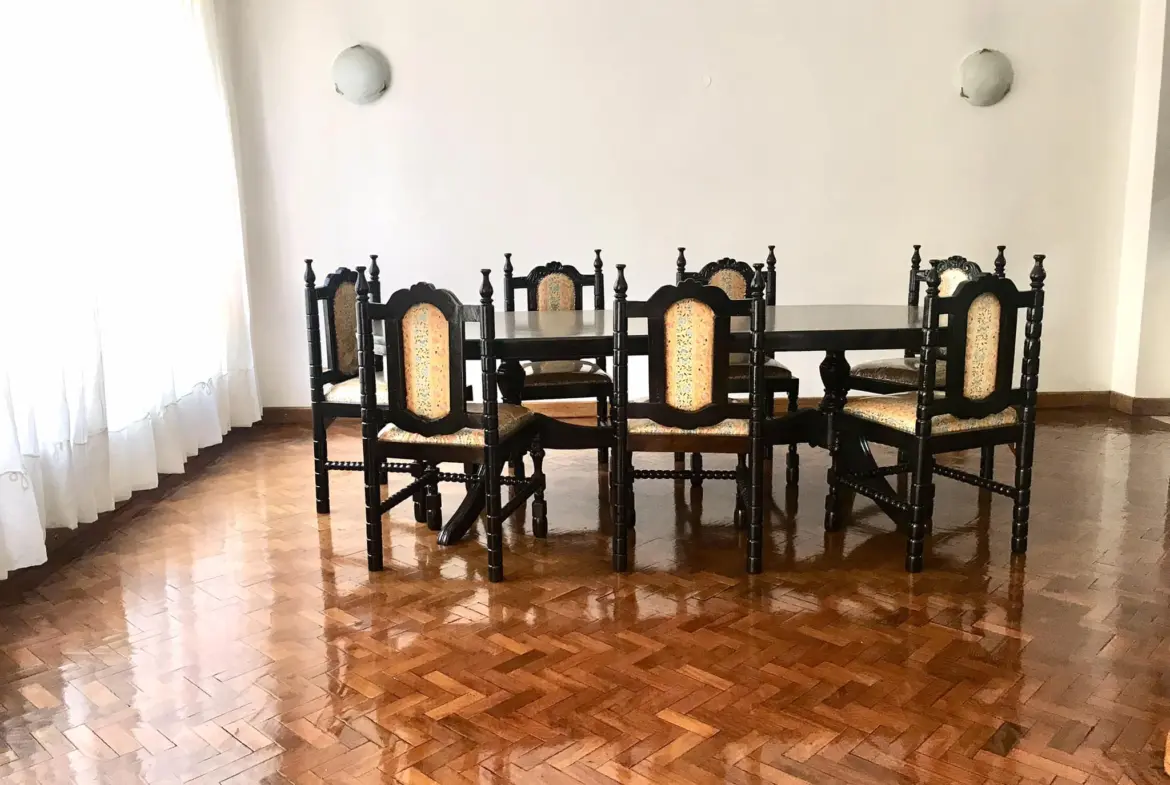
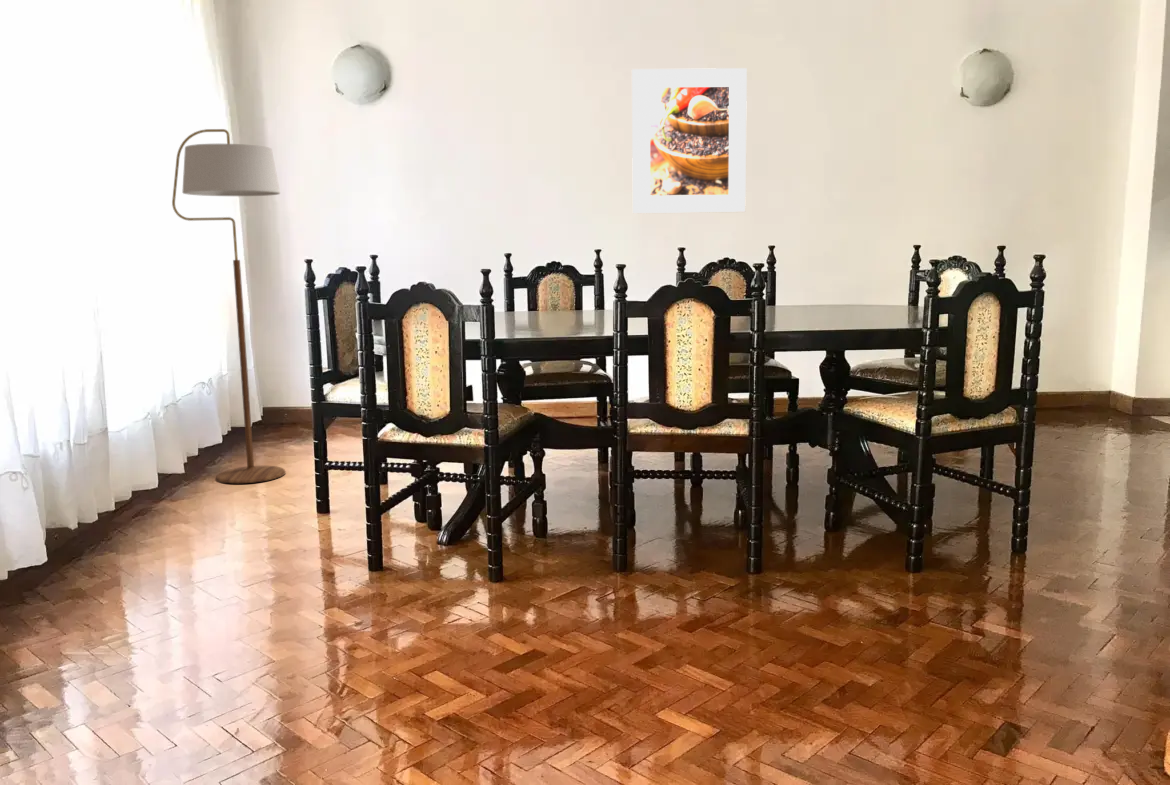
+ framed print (689, 141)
+ floor lamp (236, 307)
